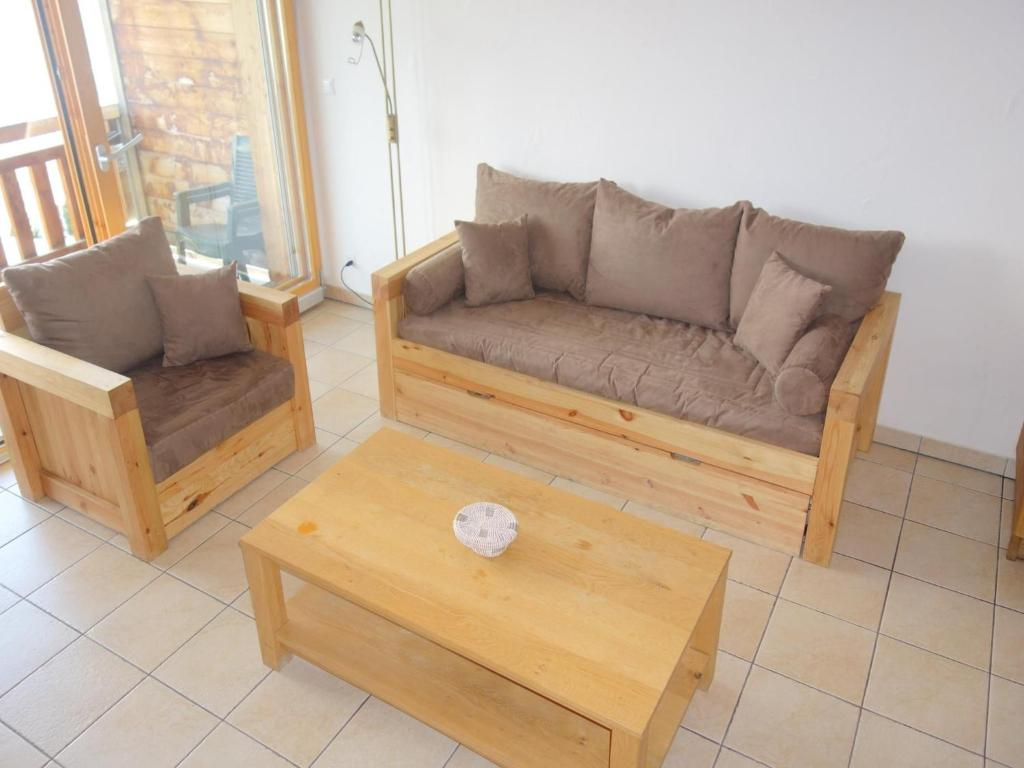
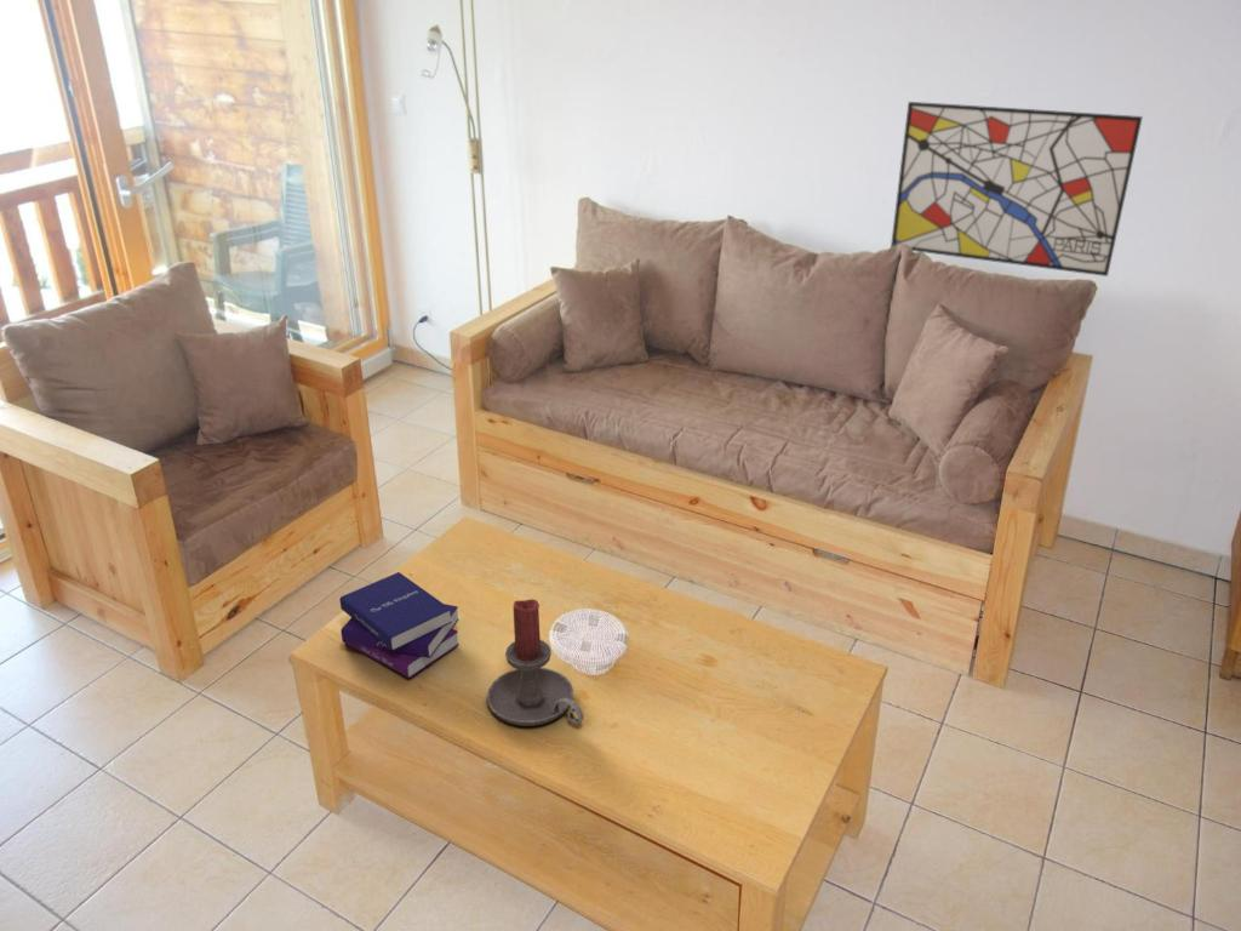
+ candle holder (537, 657)
+ wall art (1006, 187)
+ book (400, 623)
